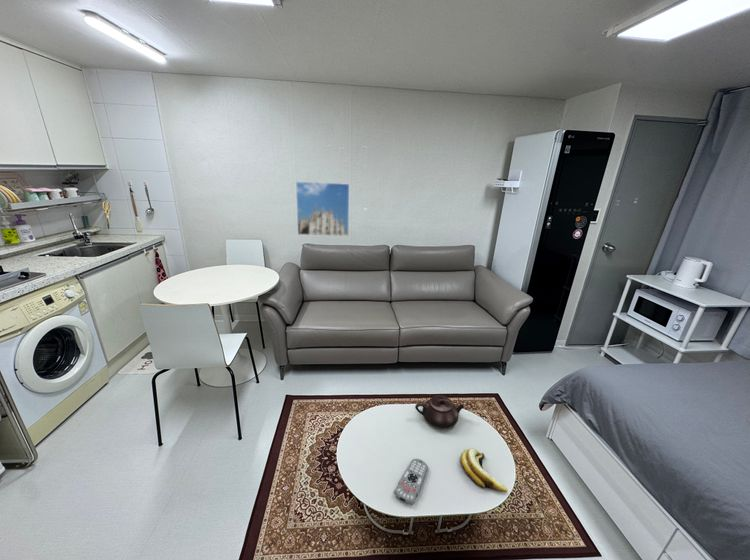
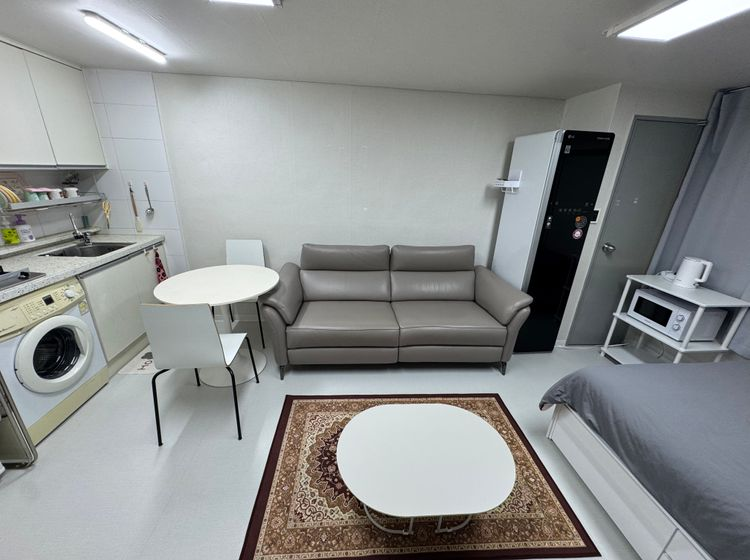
- teapot (439, 408)
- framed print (323, 209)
- remote control (412, 479)
- banana (481, 465)
